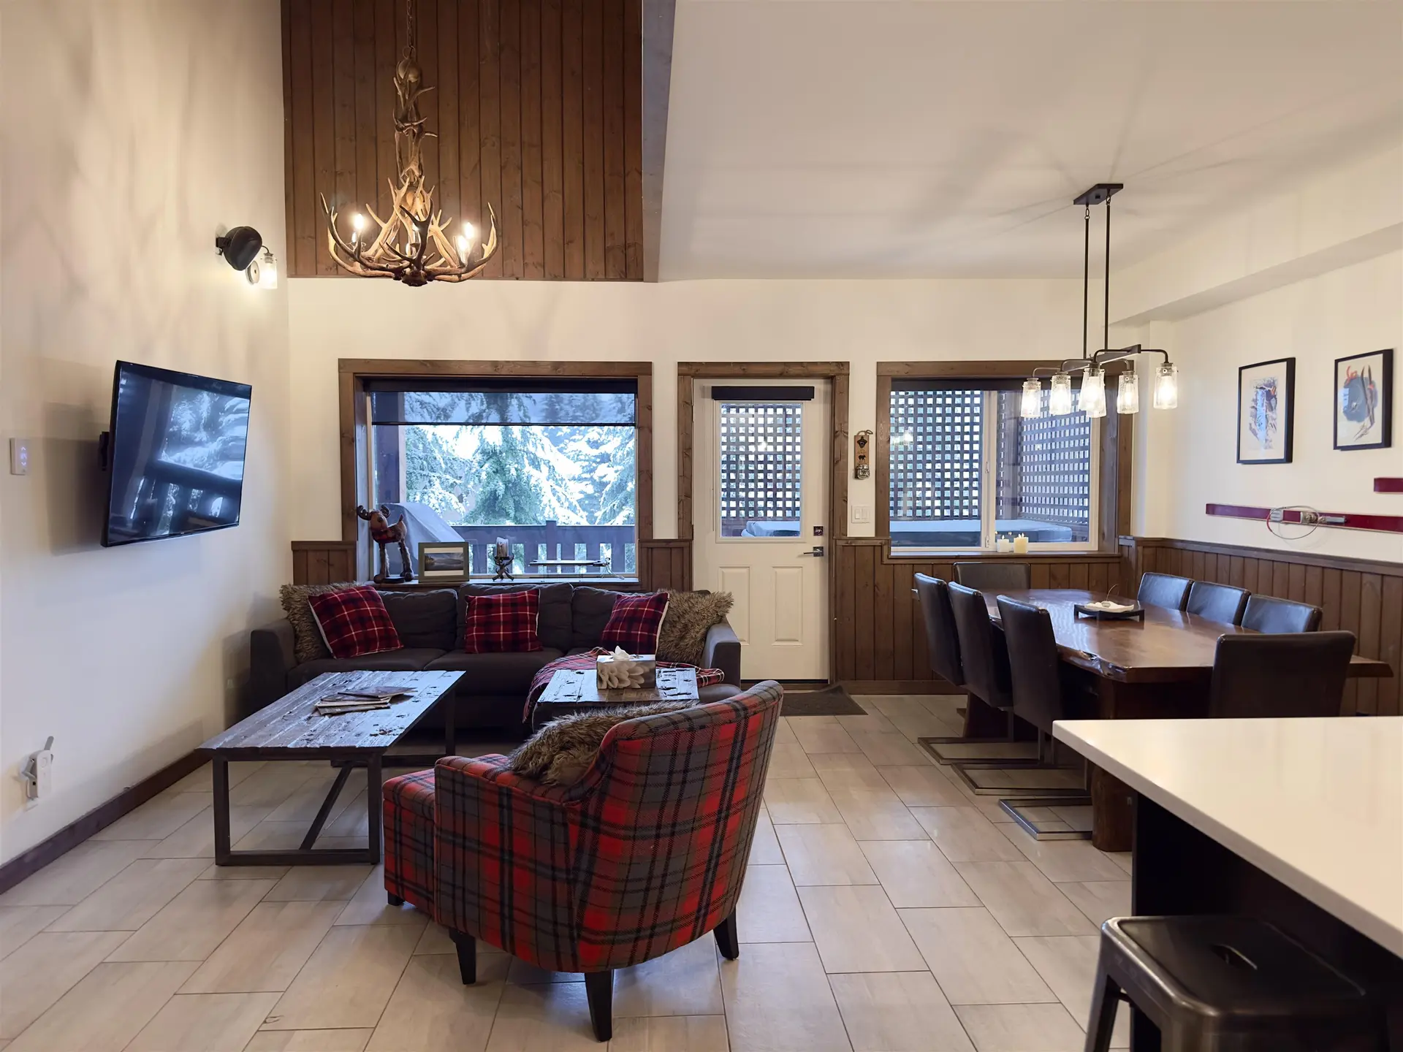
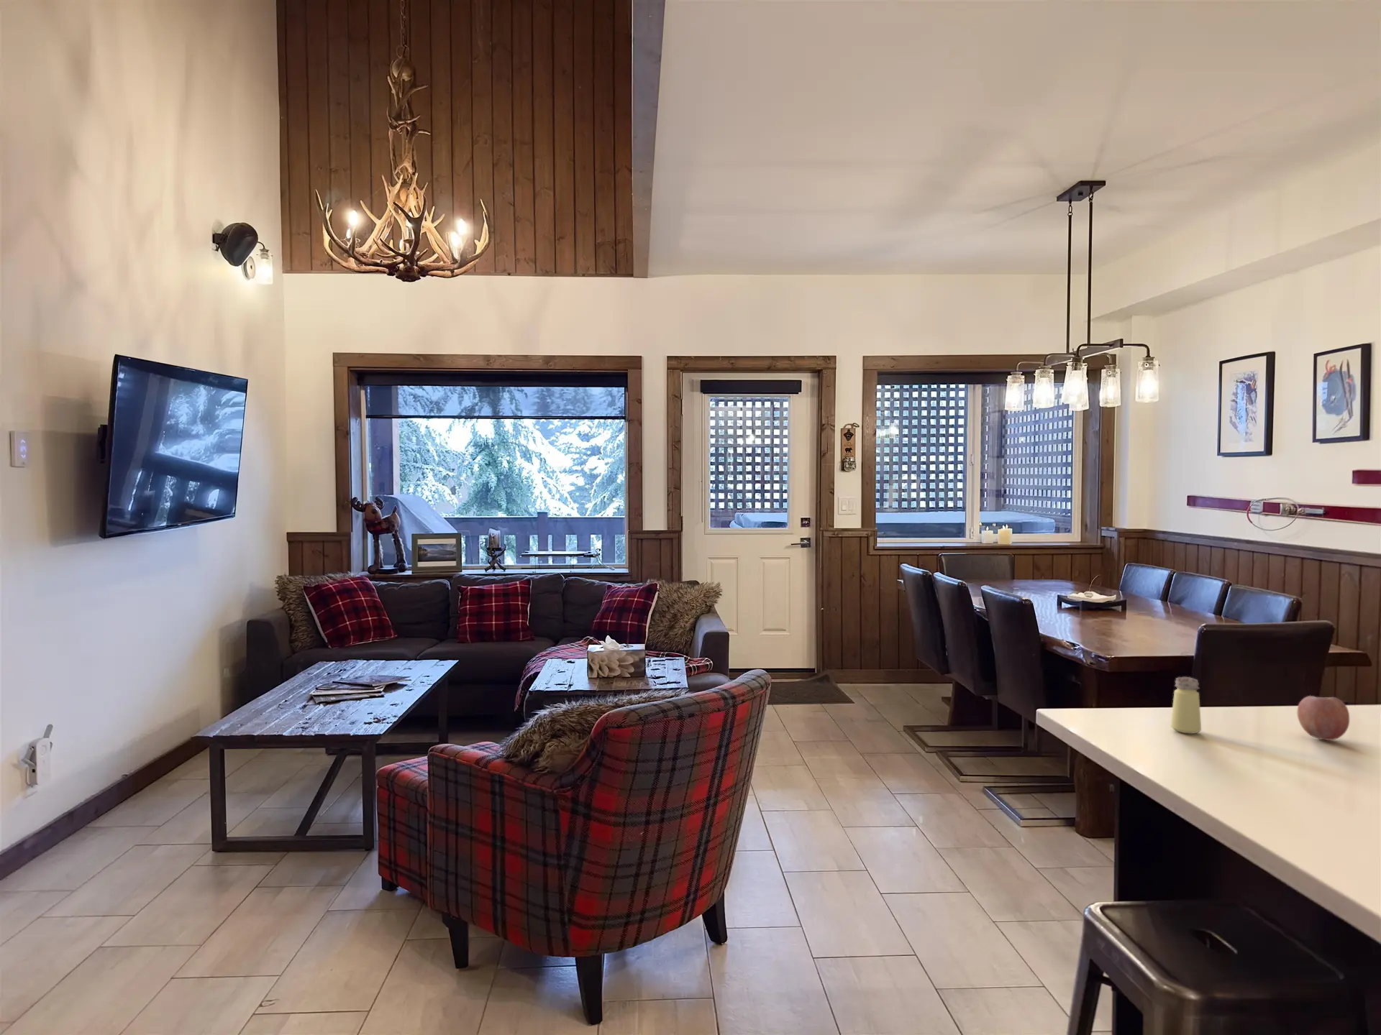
+ fruit (1323, 716)
+ saltshaker (1186, 703)
